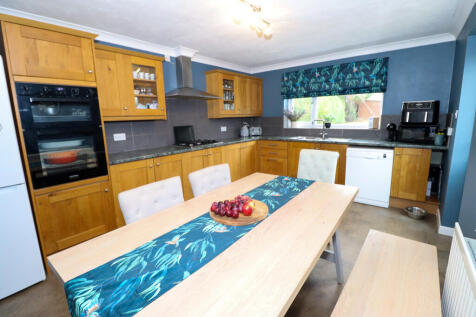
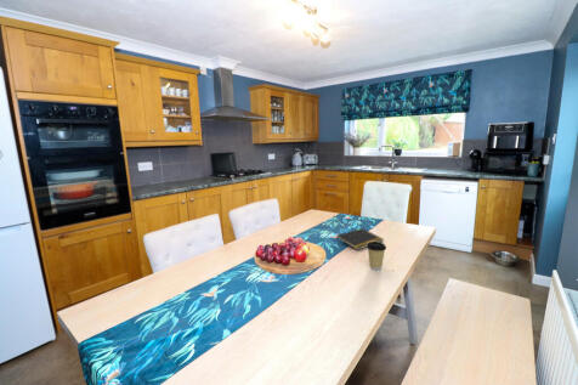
+ coffee cup (375, 255)
+ notepad (359, 238)
